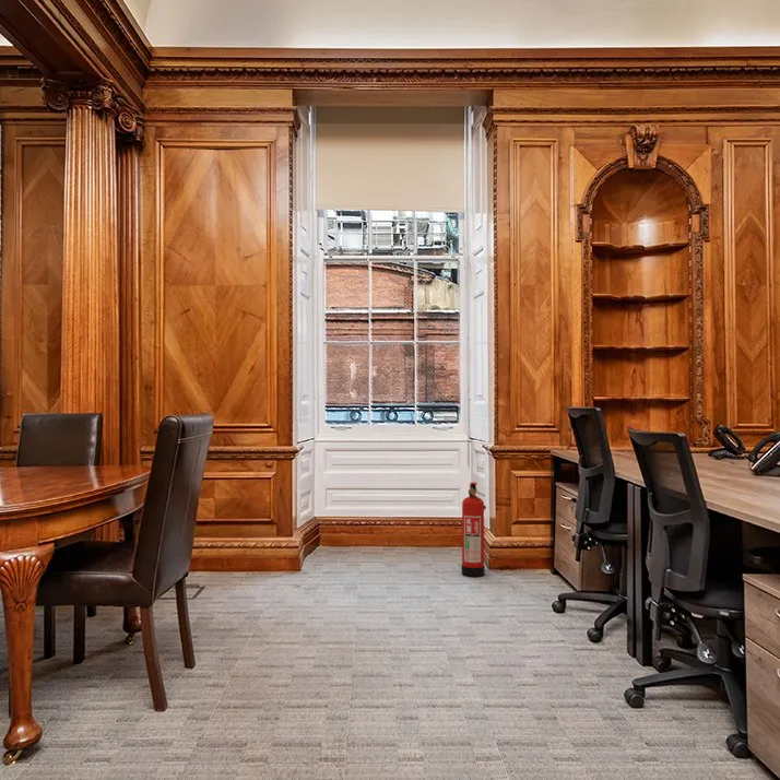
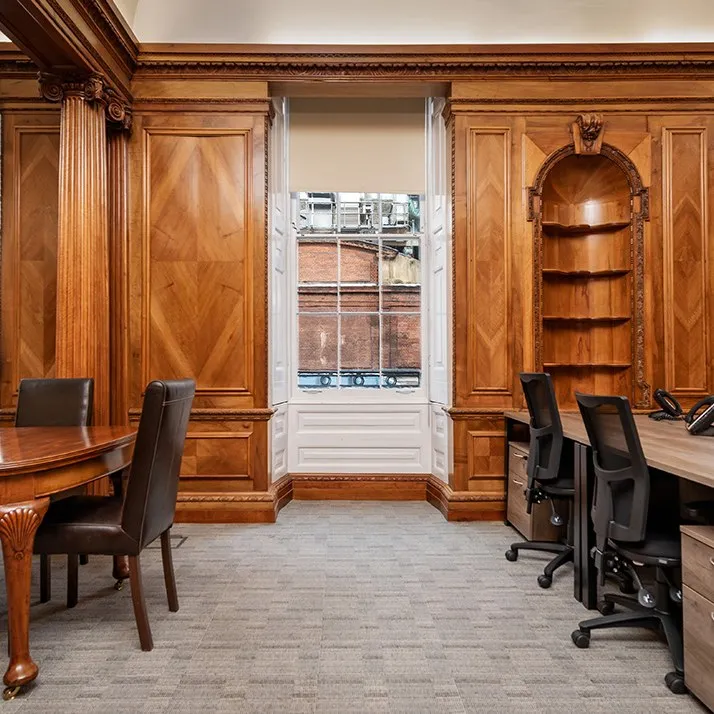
- fire extinguisher (473, 527)
